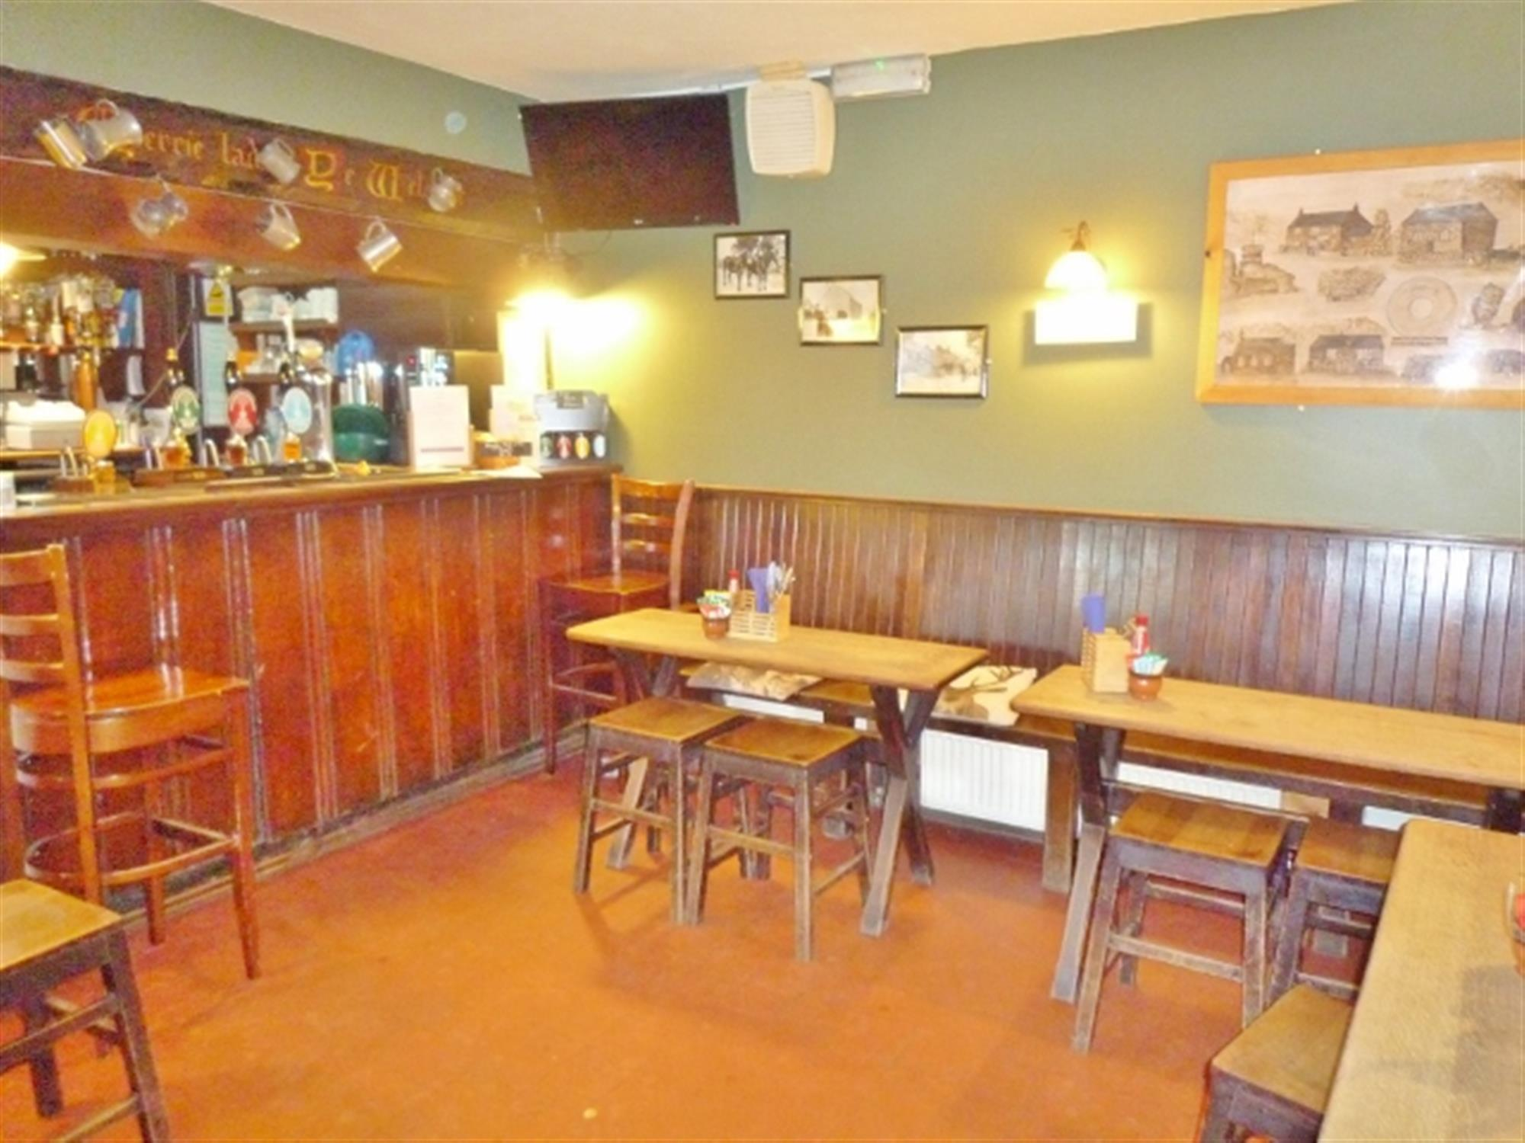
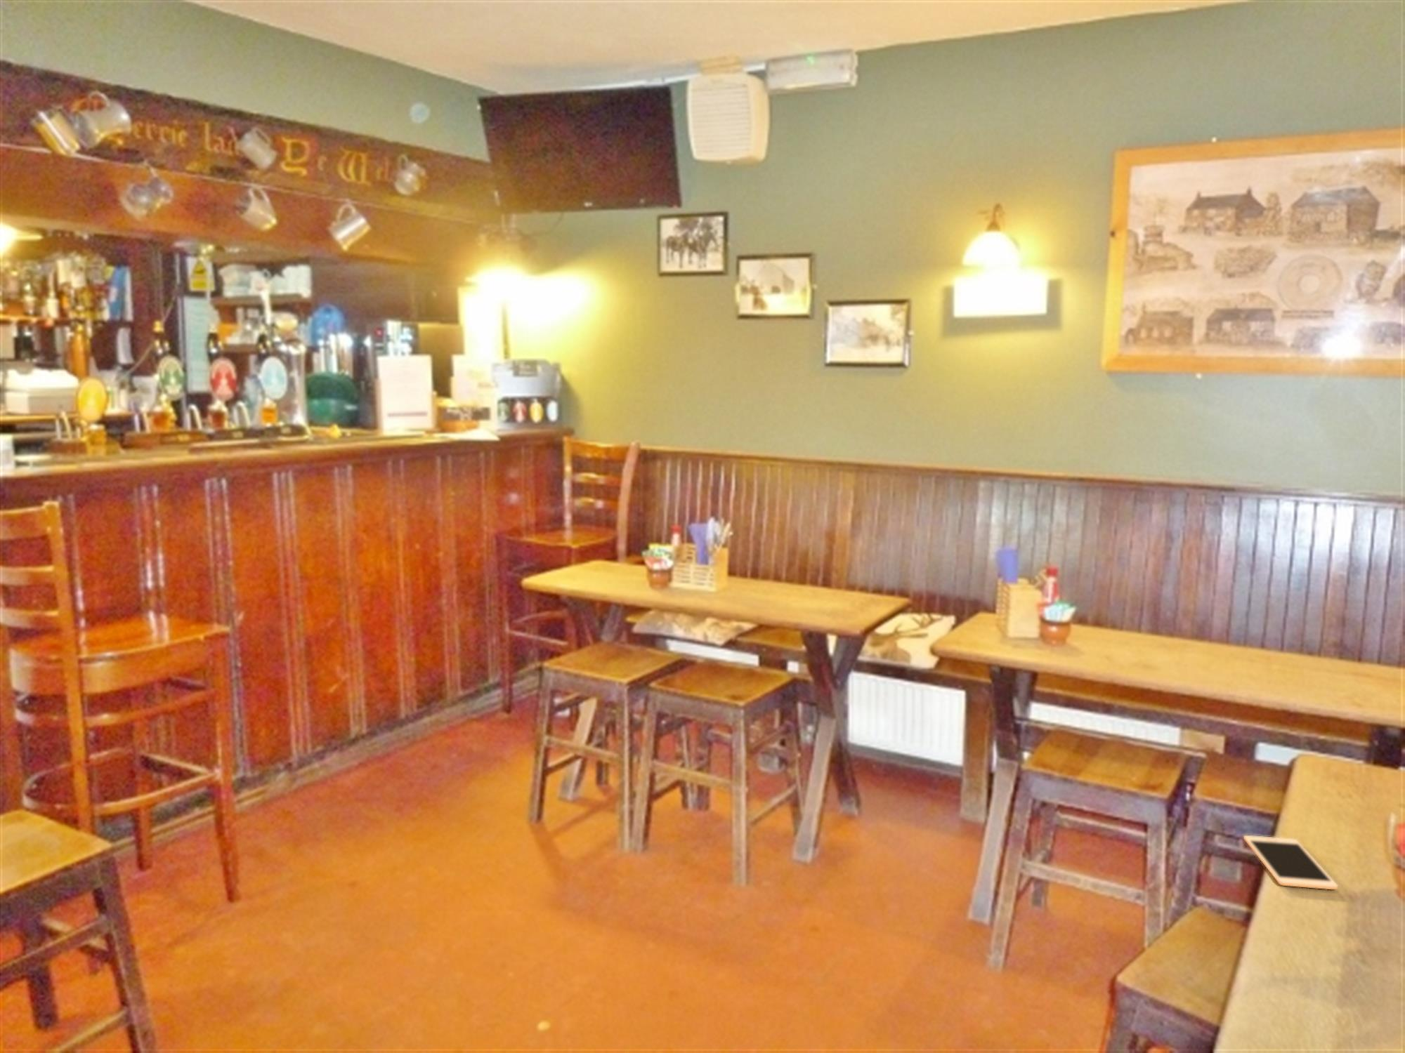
+ cell phone (1288, 861)
